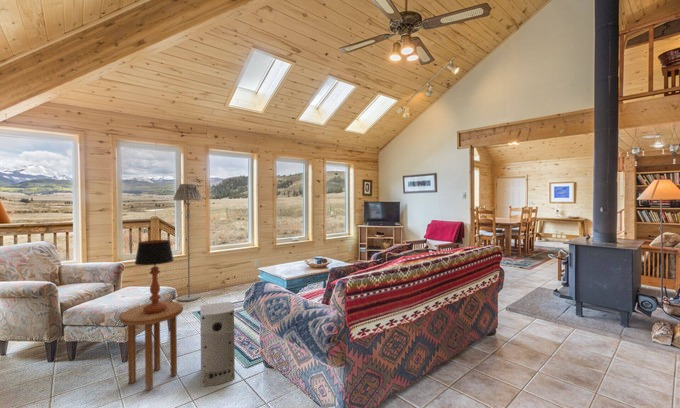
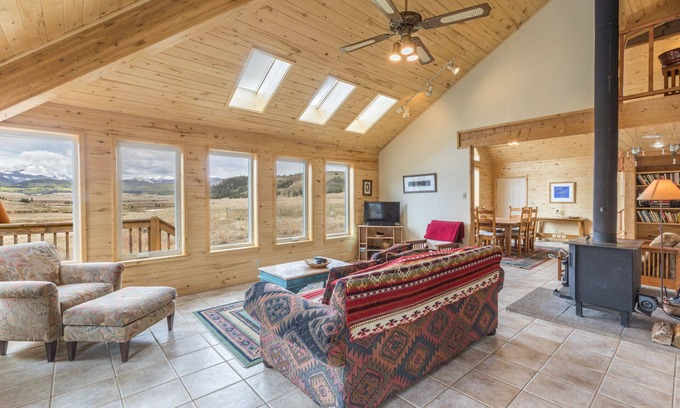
- side table (152, 344)
- floor lamp (188, 241)
- air purifier (217, 341)
- table lamp (154, 275)
